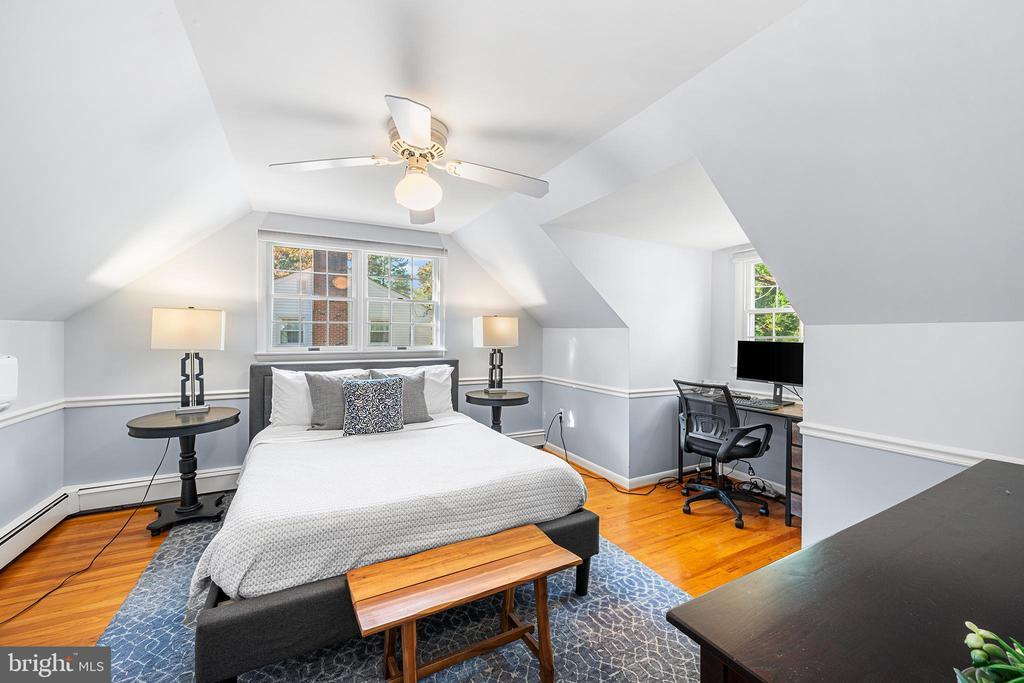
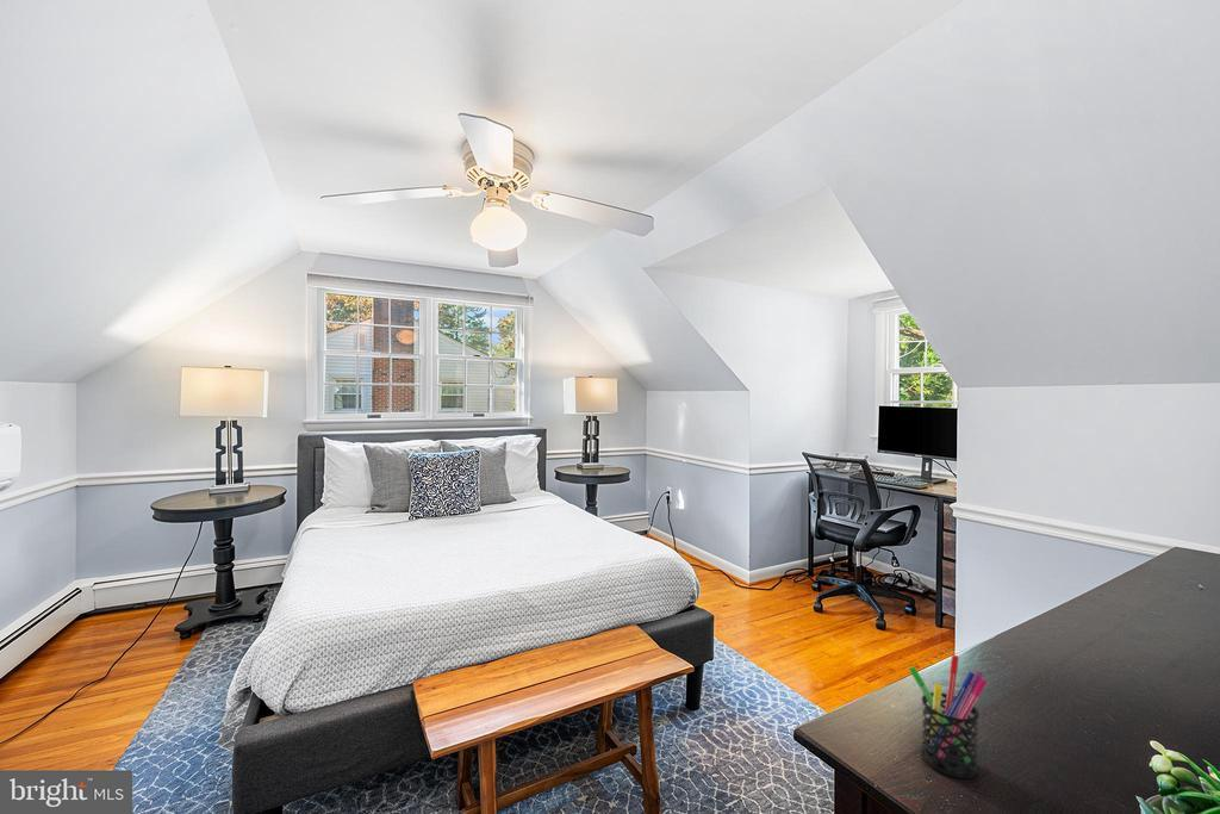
+ pen holder (944, 710)
